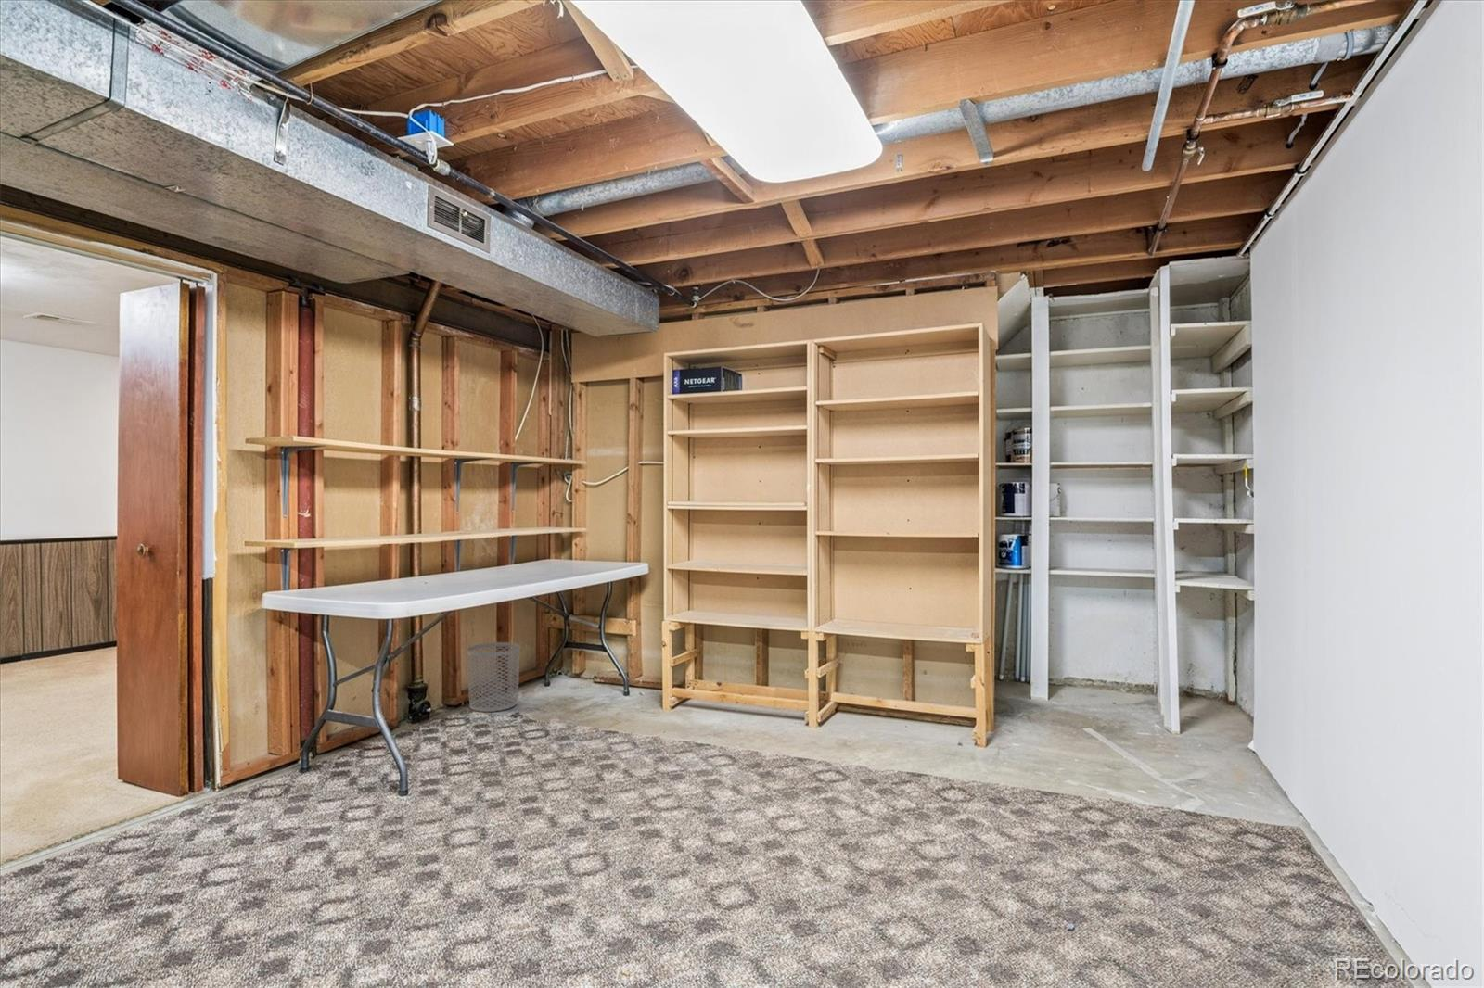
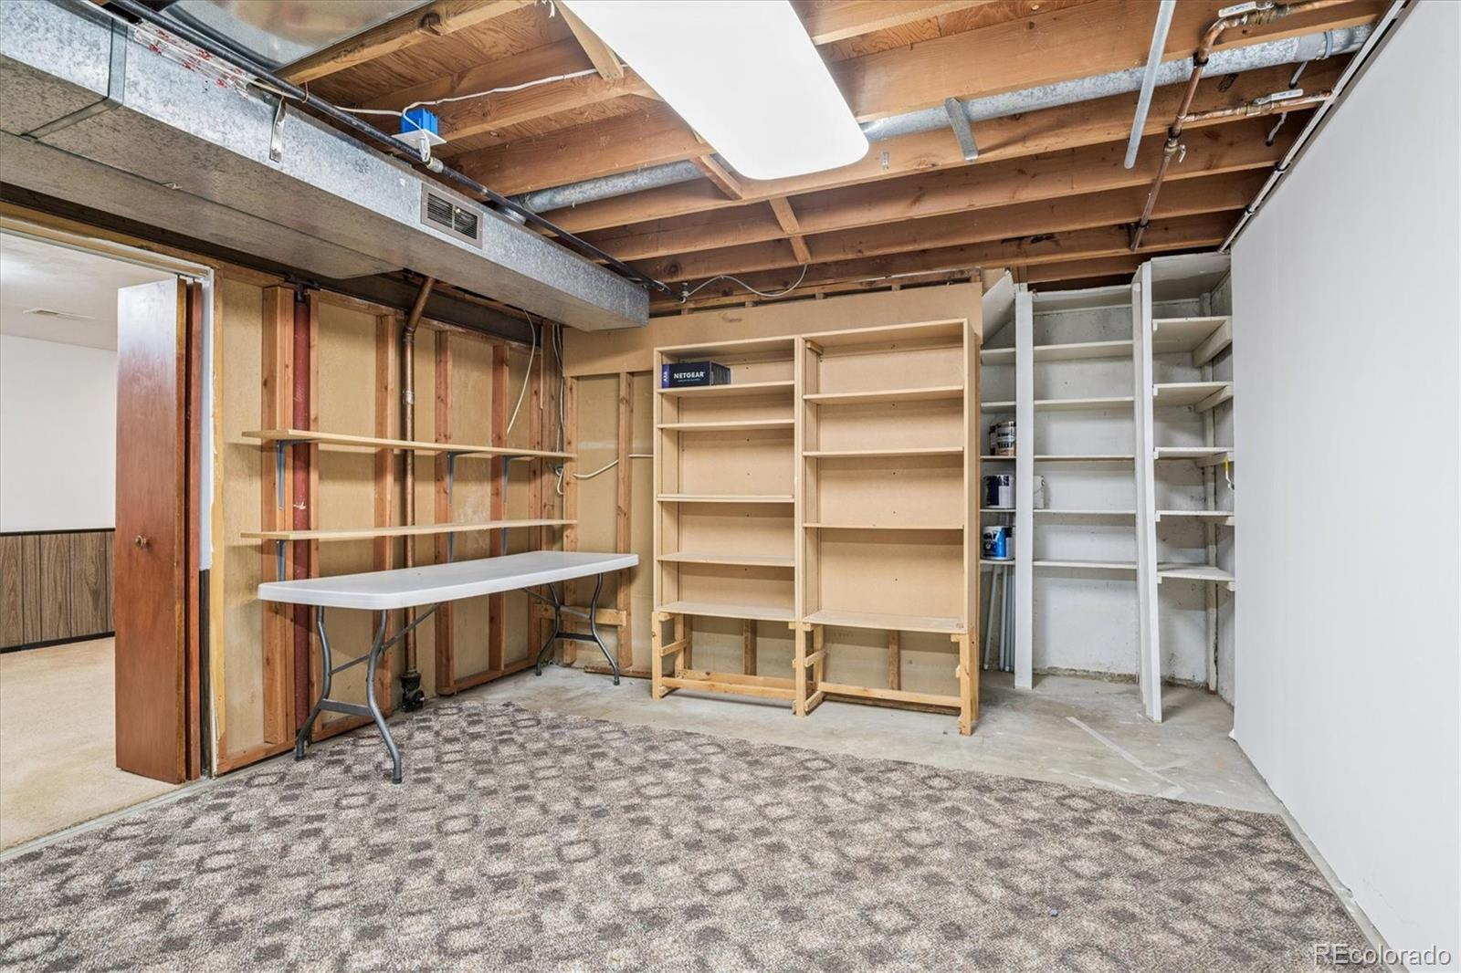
- waste bin (493, 676)
